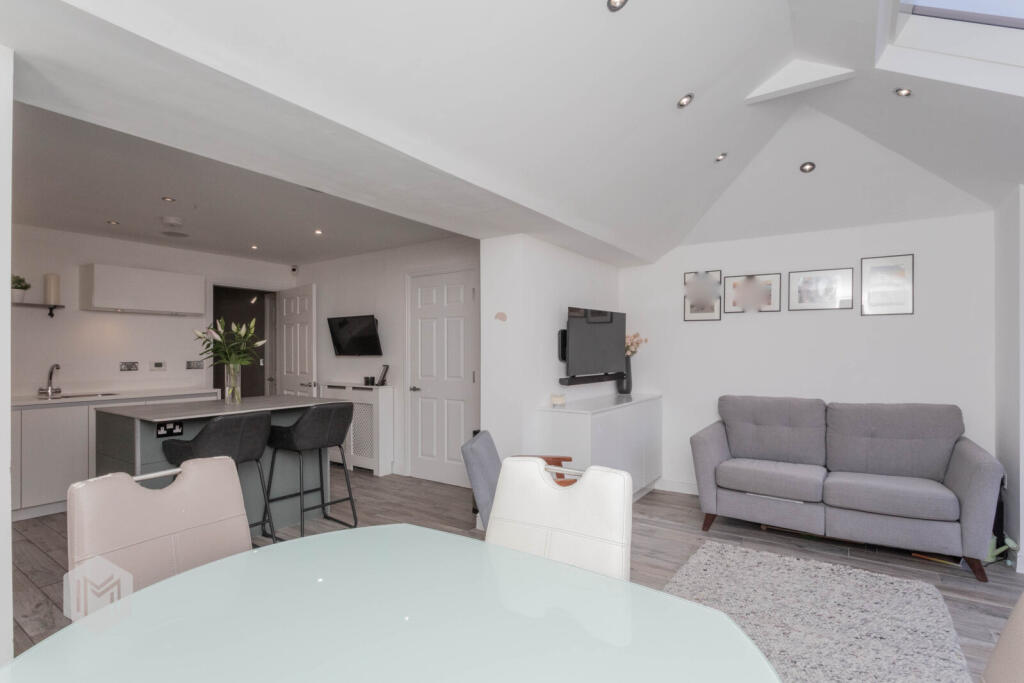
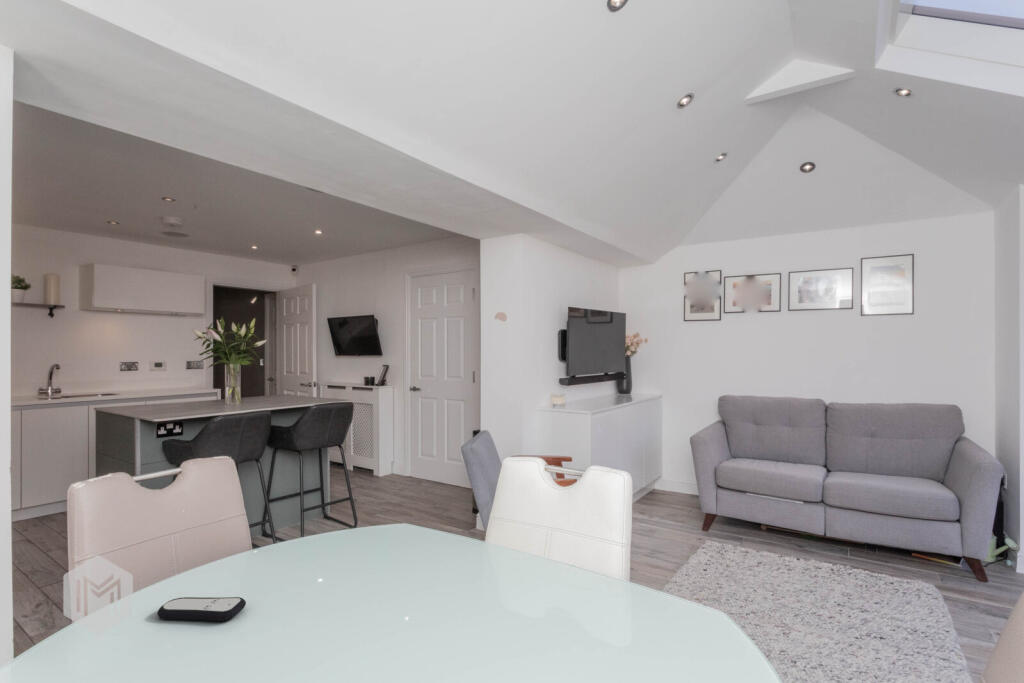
+ remote control (201, 608)
